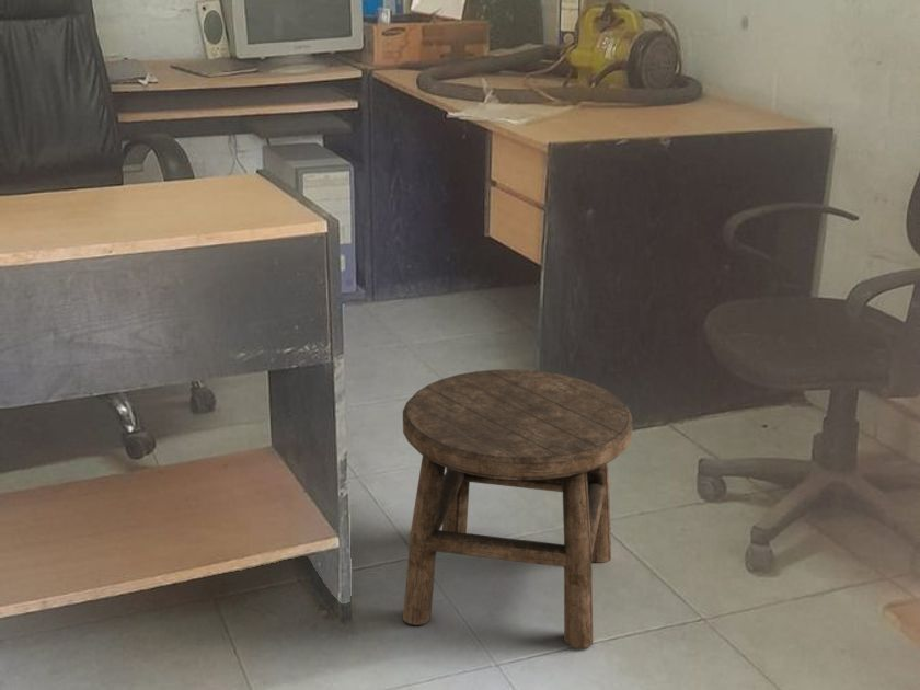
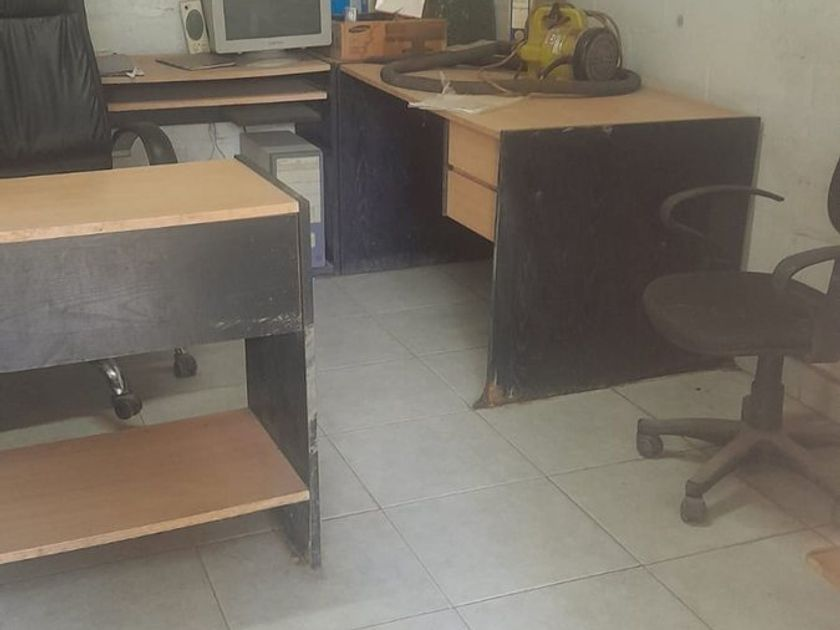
- stool (514, 486)
